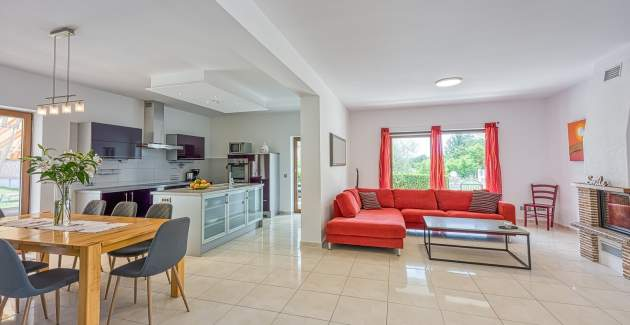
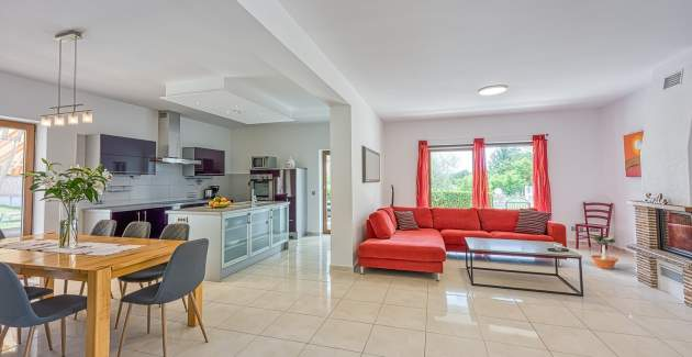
+ potted tree (603, 249)
